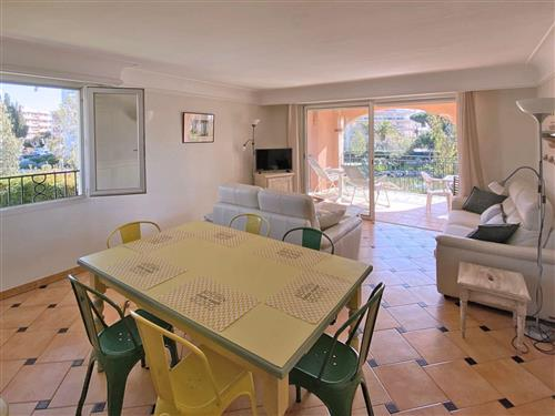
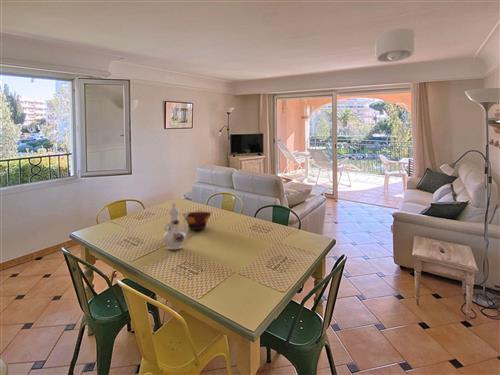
+ ceiling light (394, 47)
+ chinaware (177, 225)
+ bowl (197, 221)
